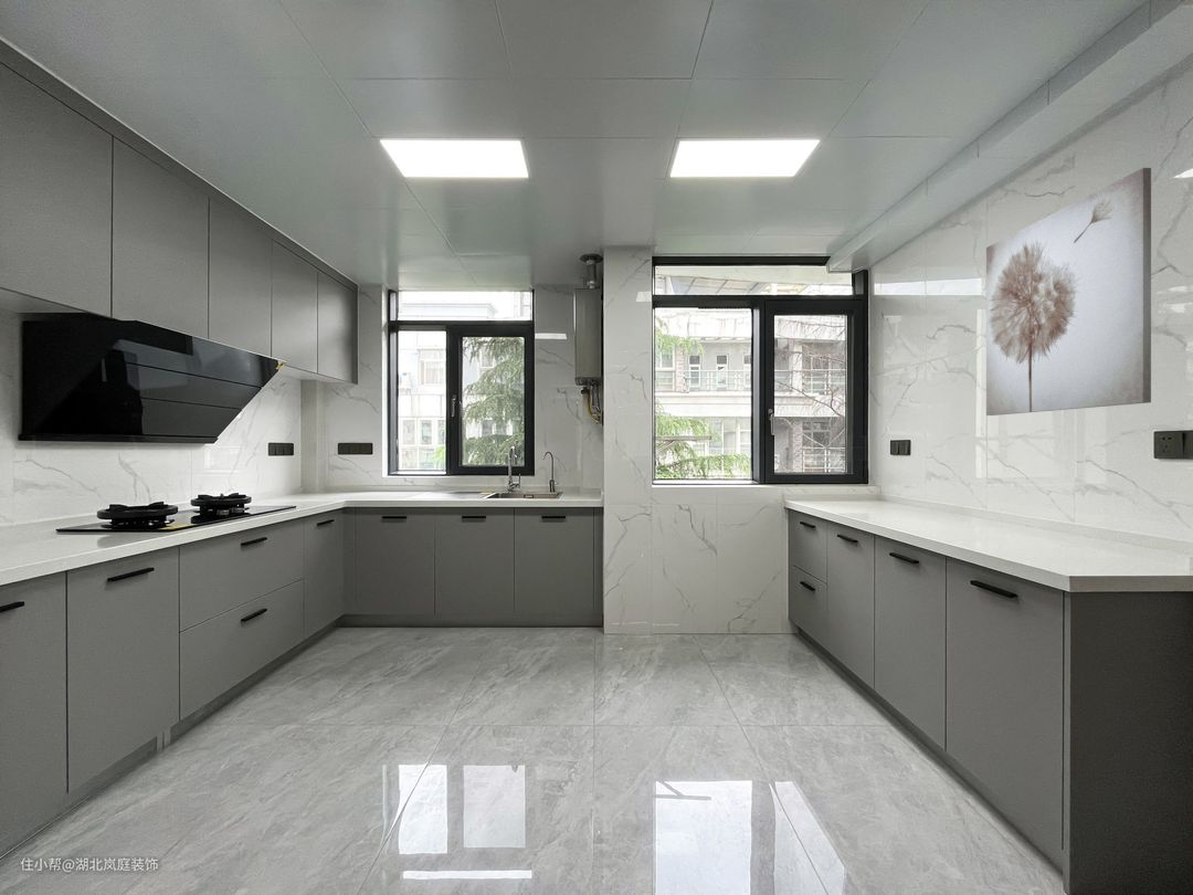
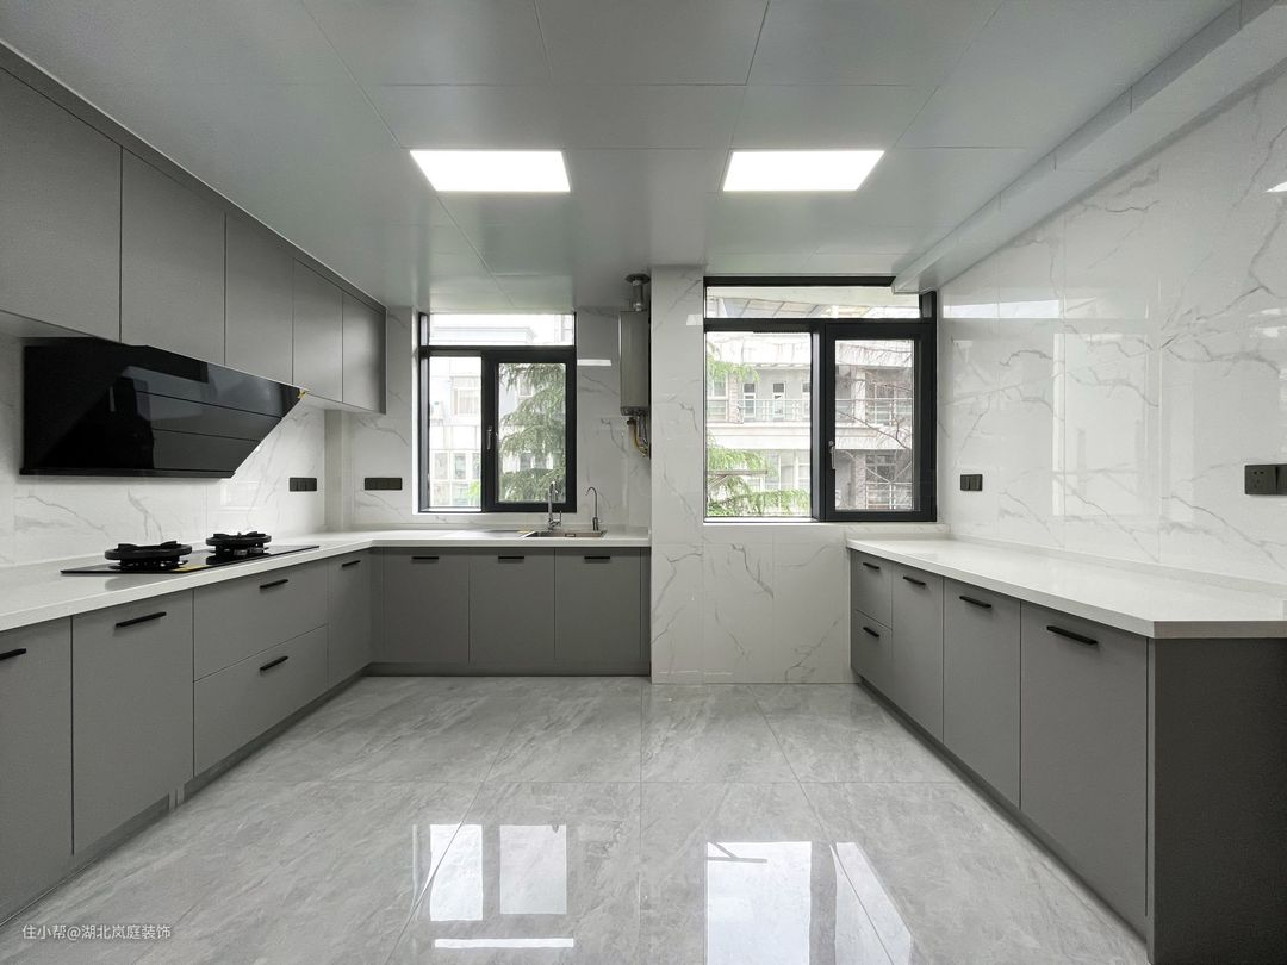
- wall art (1055, 312)
